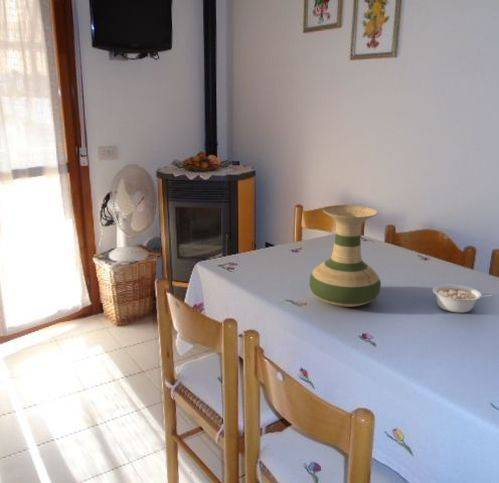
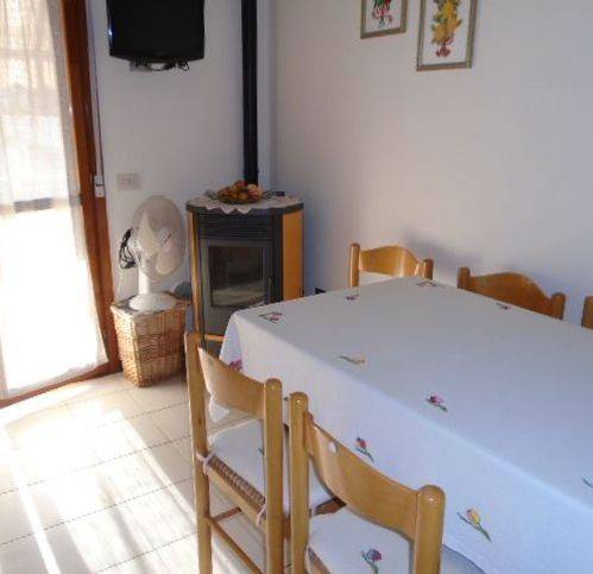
- vase (346, 255)
- legume (457, 297)
